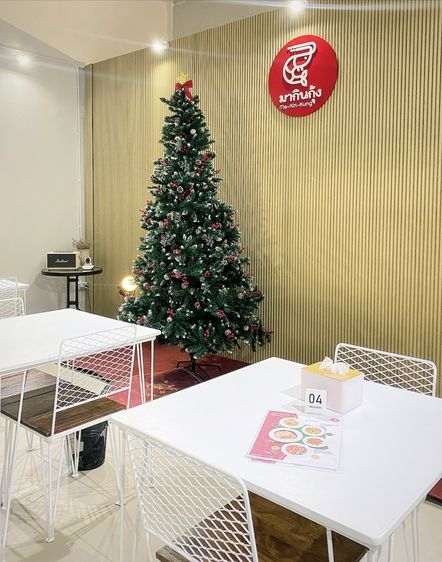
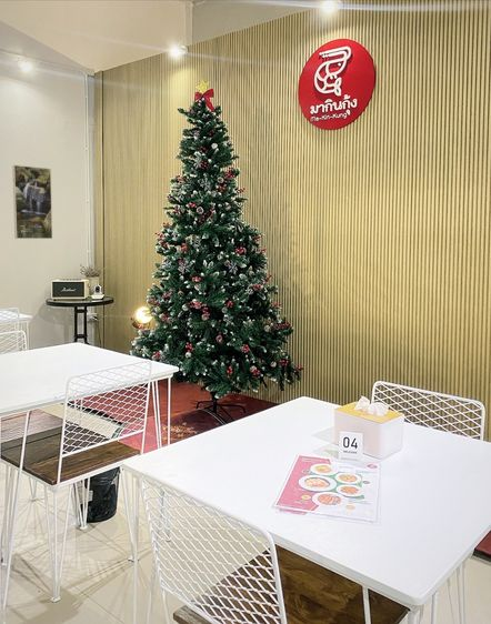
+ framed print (32, 202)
